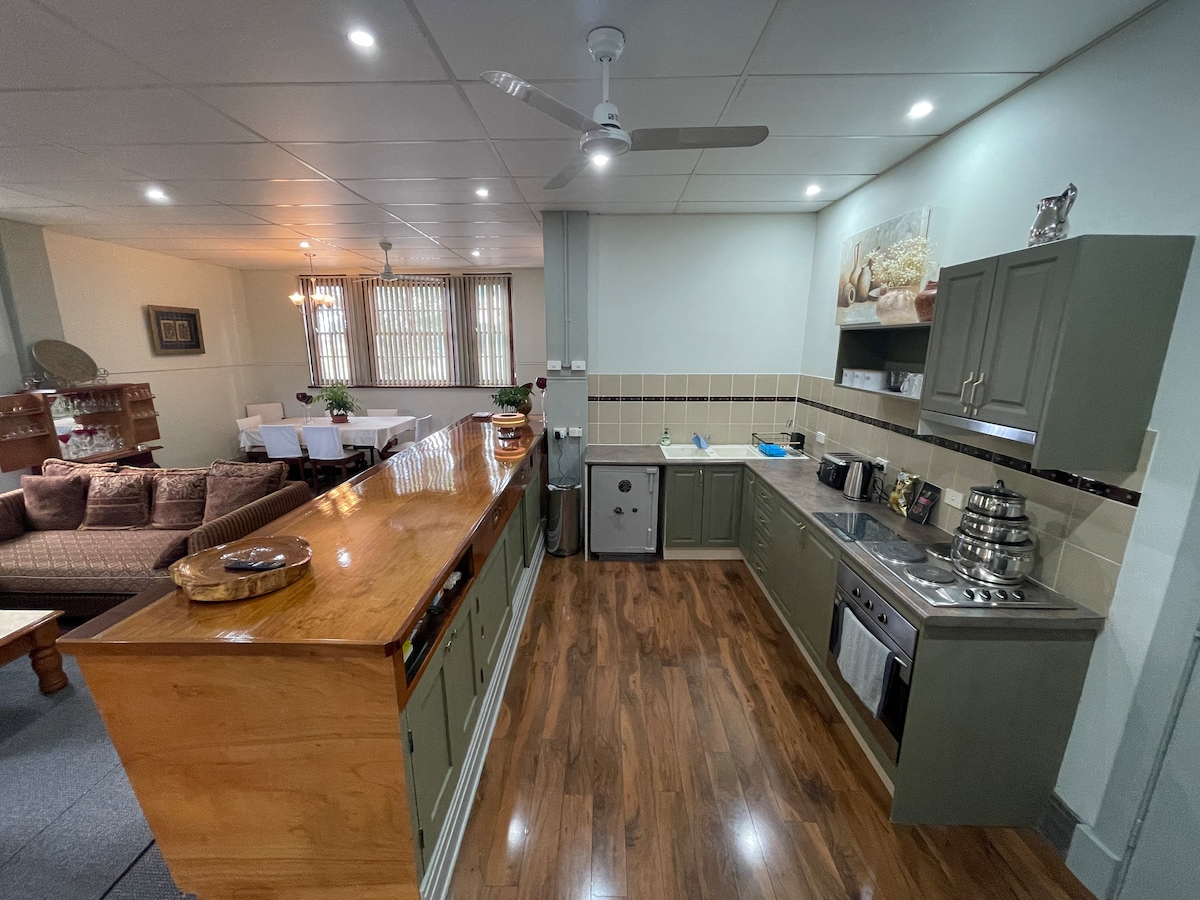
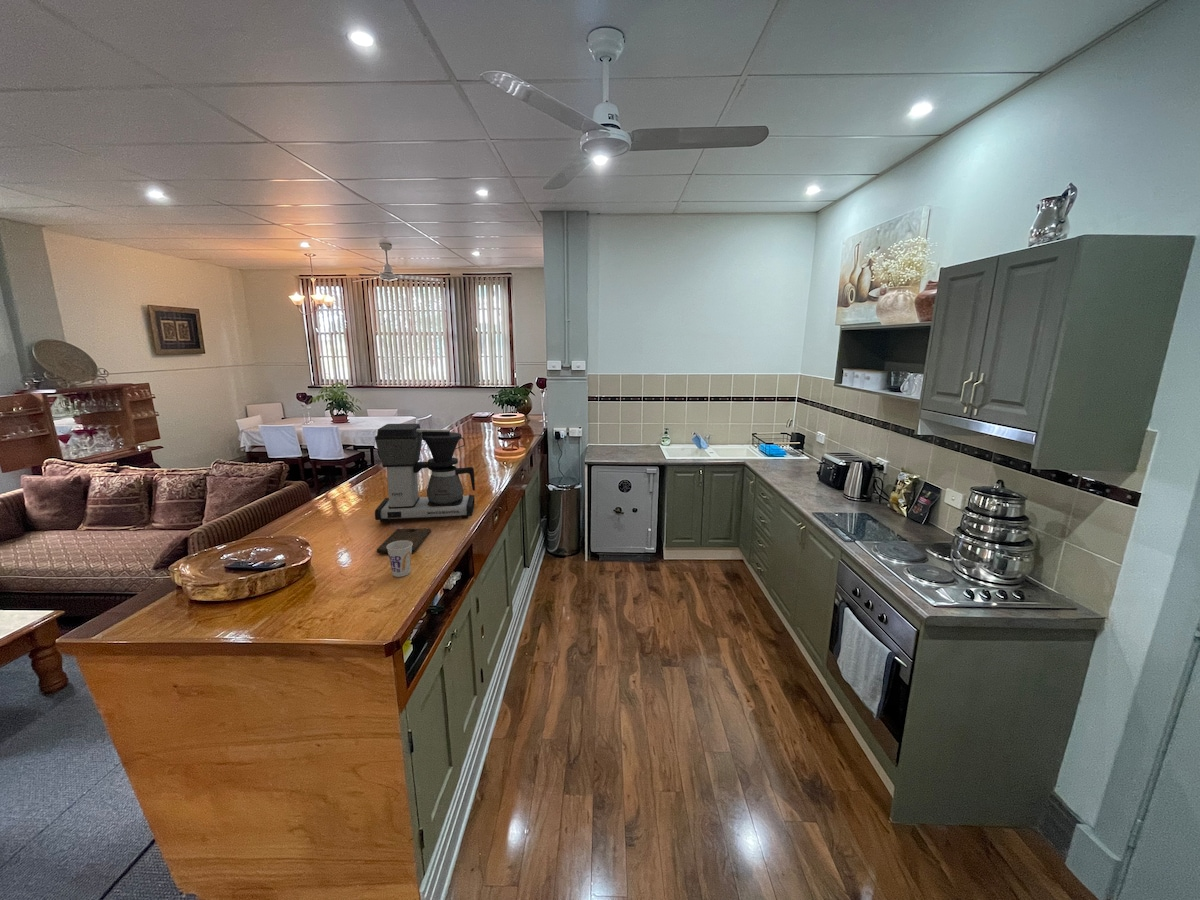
+ cup (400, 559)
+ coffee maker (428, 468)
+ cutting board (405, 539)
